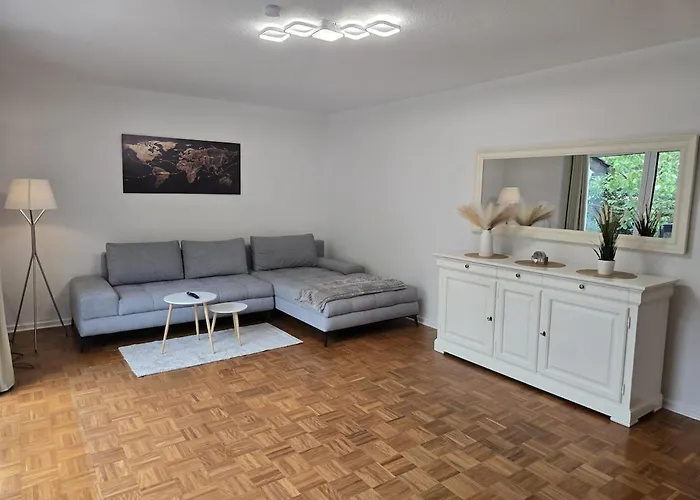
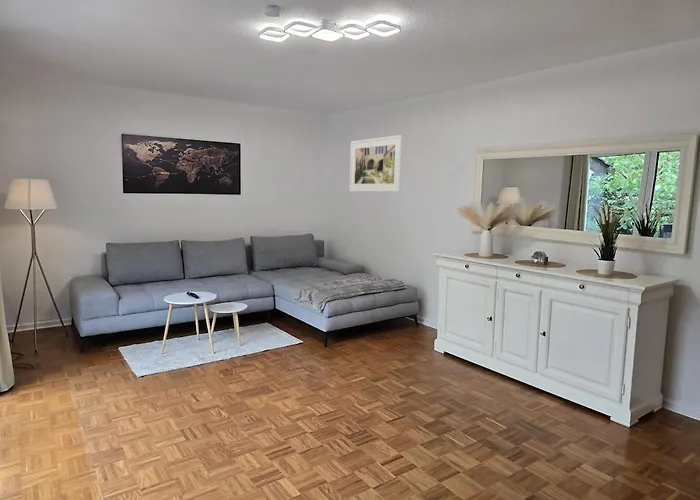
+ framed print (374, 165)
